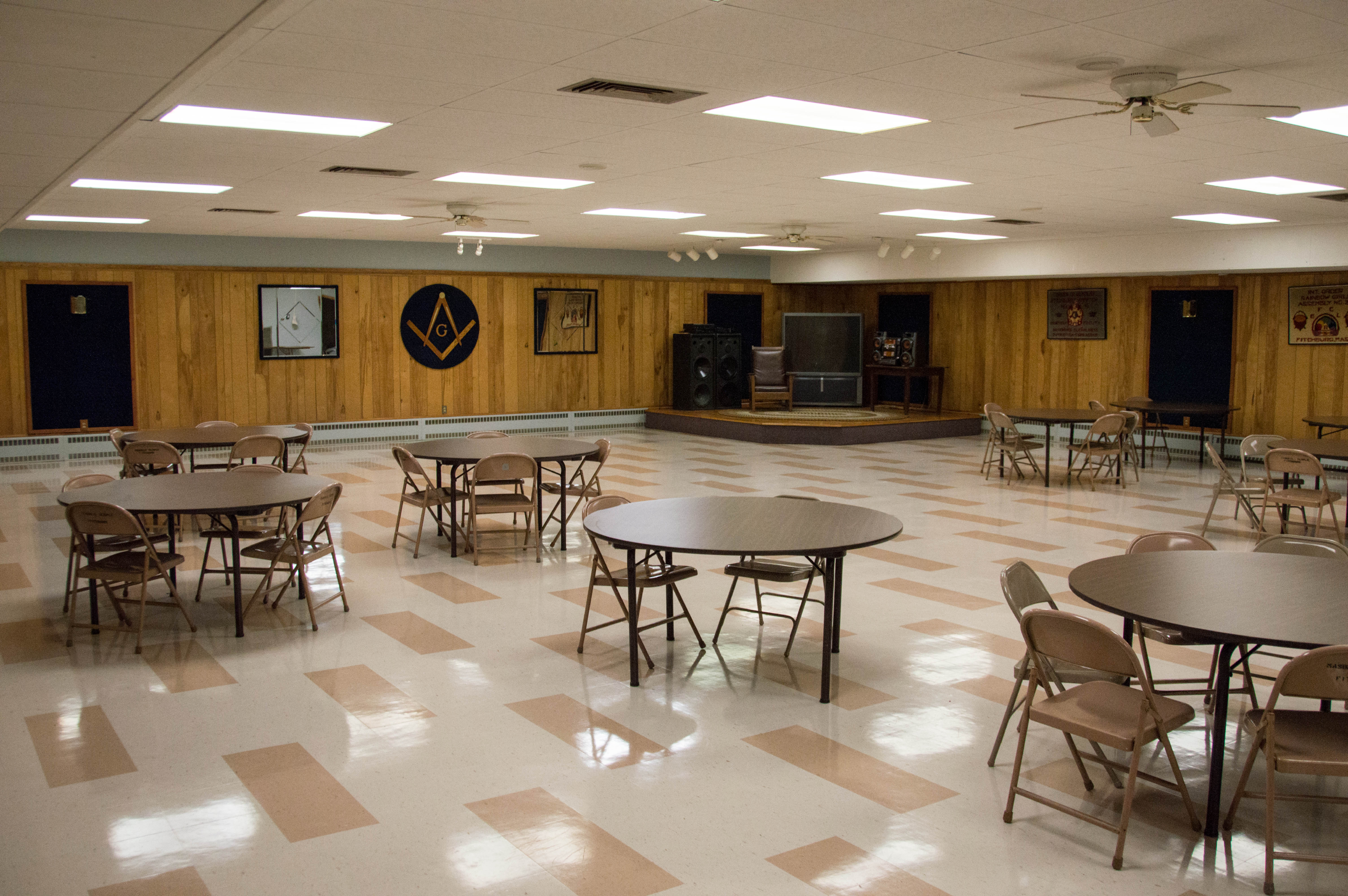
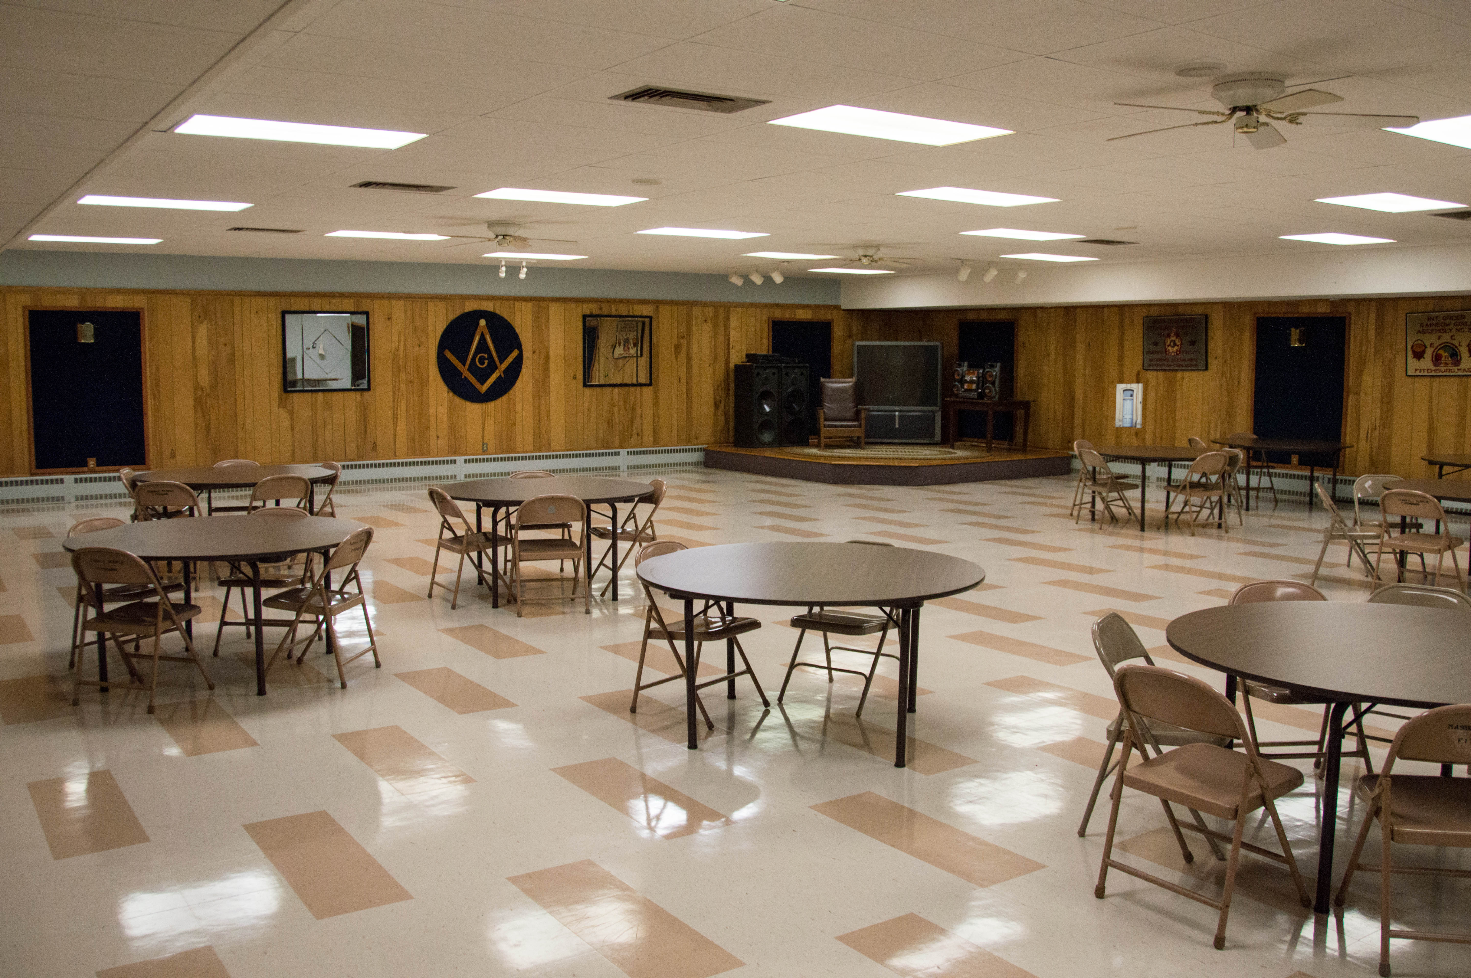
+ wall art (1128, 405)
